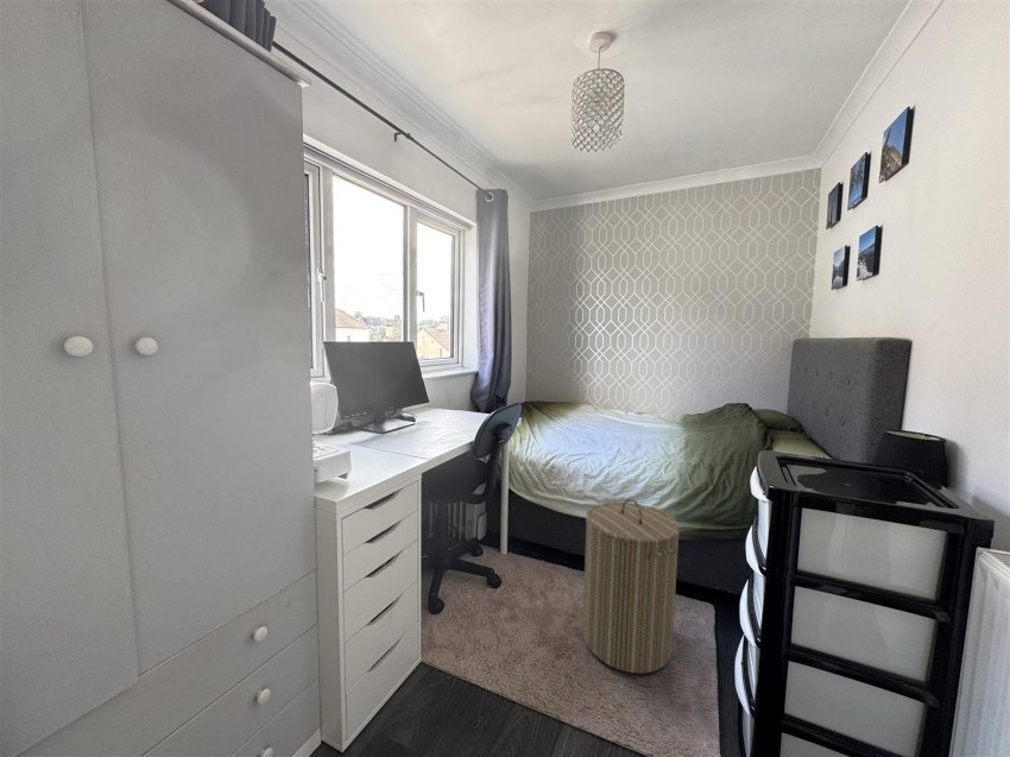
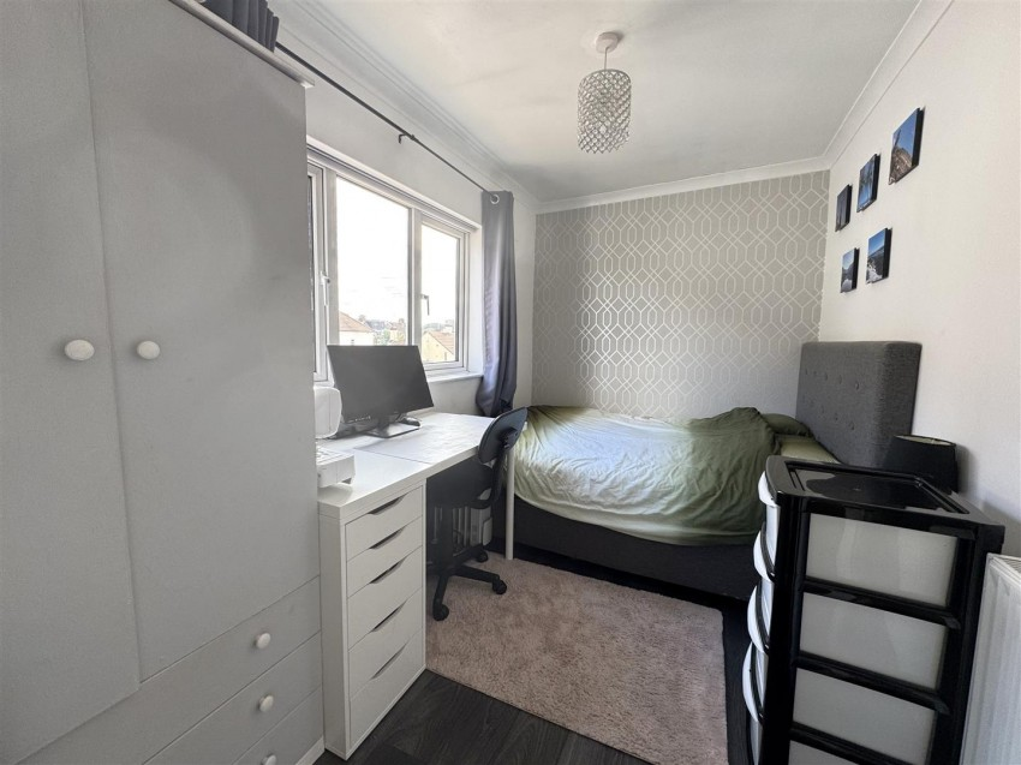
- laundry hamper (629, 570)
